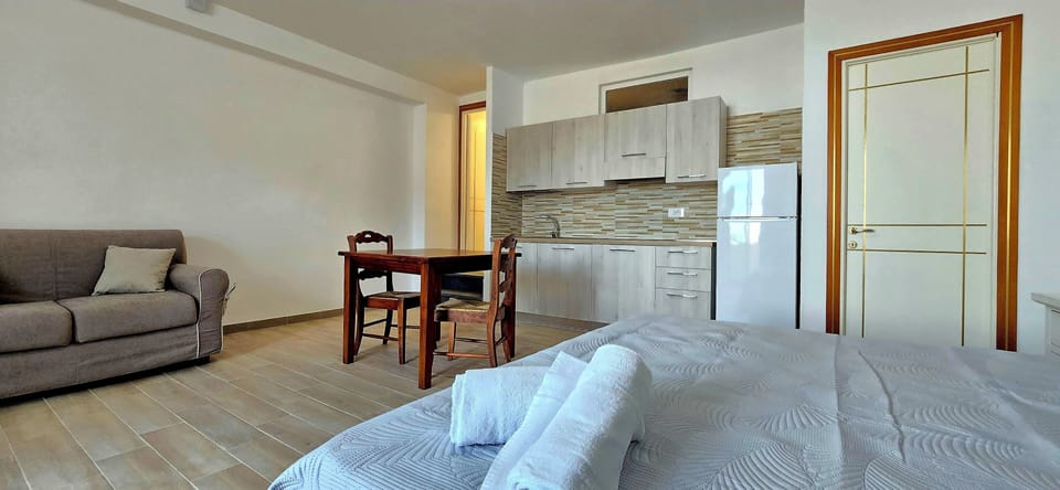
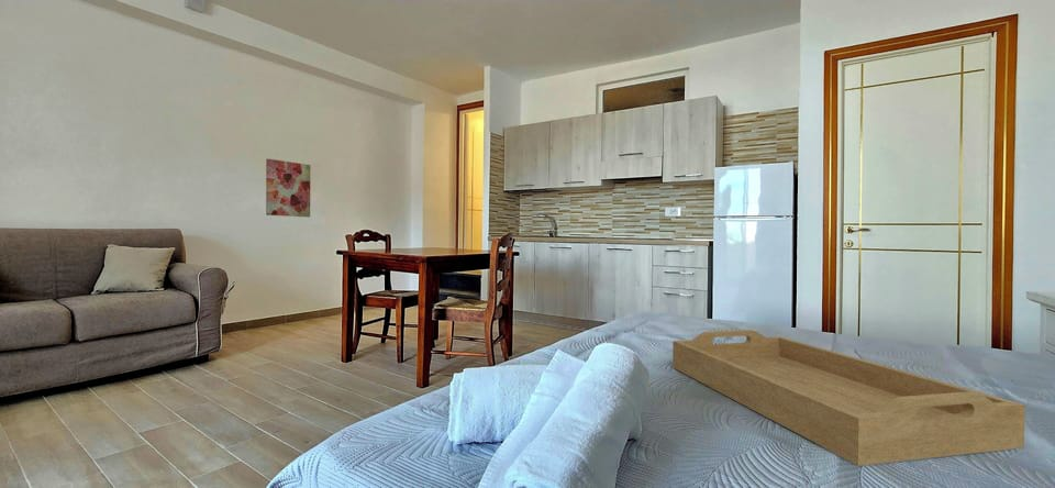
+ wall art (289, 189)
+ serving tray (807, 376)
